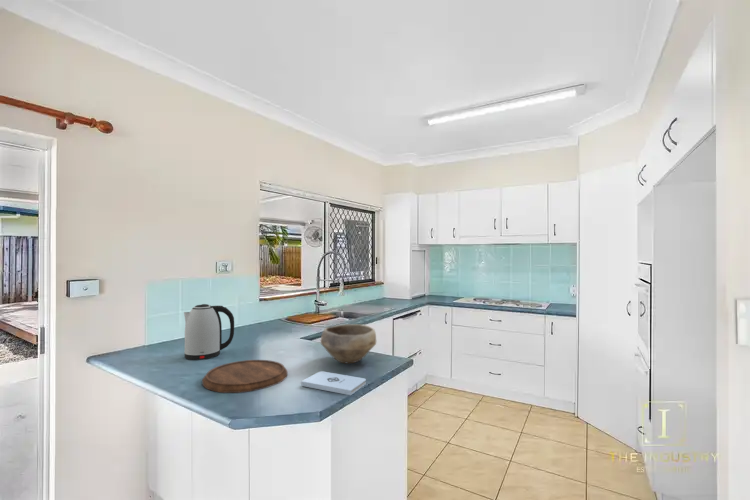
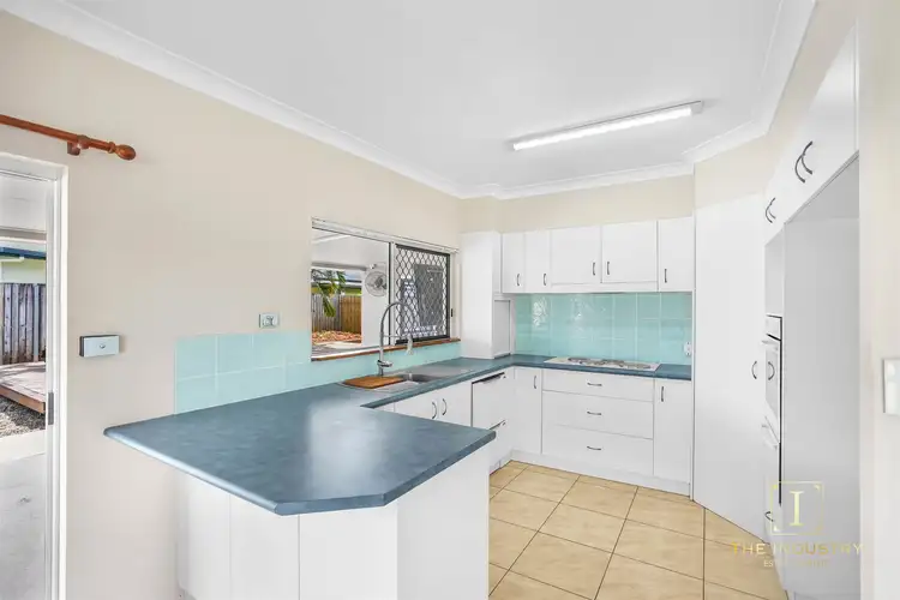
- bowl (348, 344)
- notepad (334, 382)
- cutting board (246, 374)
- kettle (209, 329)
